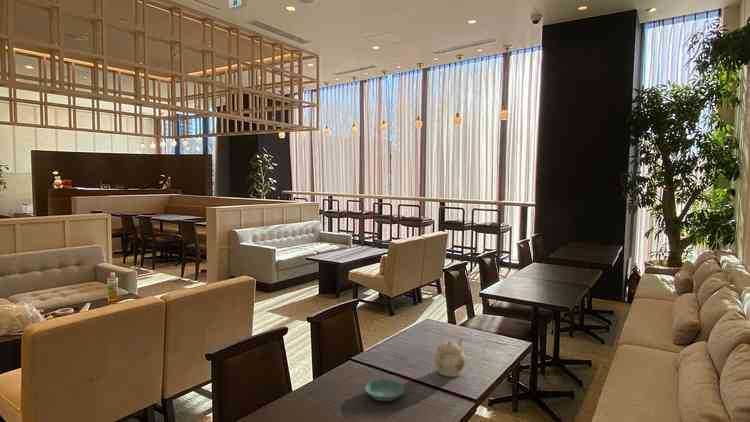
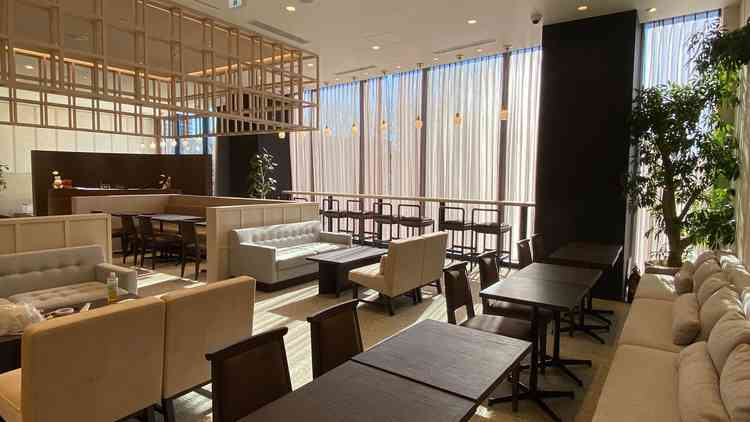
- teapot (448, 356)
- saucer (384, 391)
